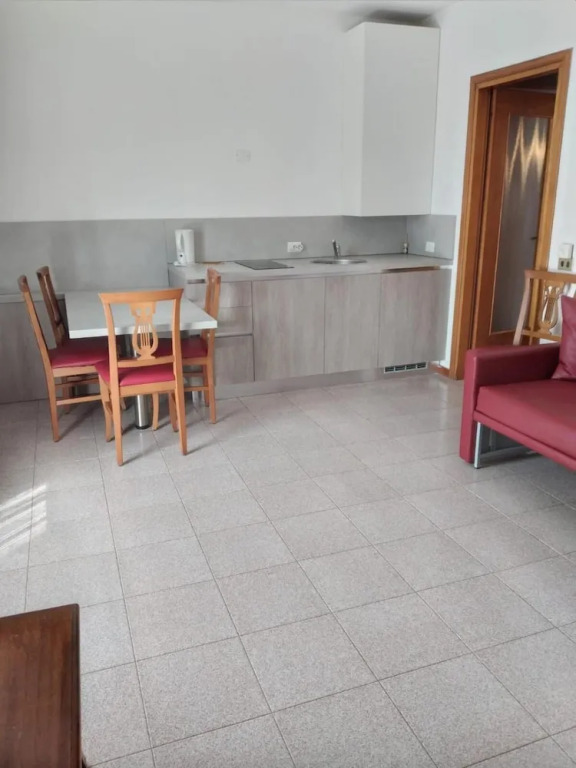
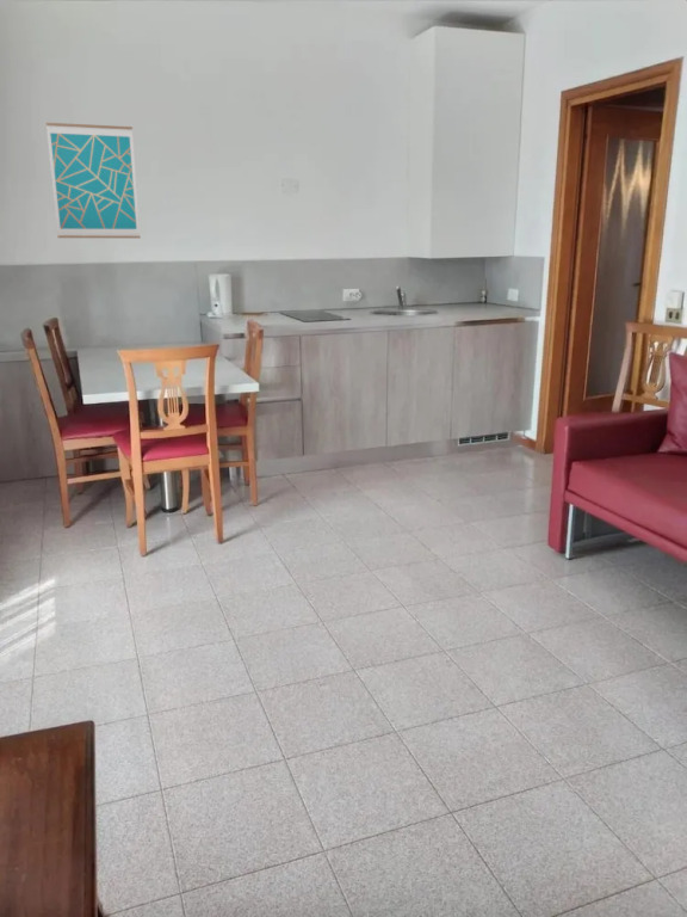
+ wall art (94, 181)
